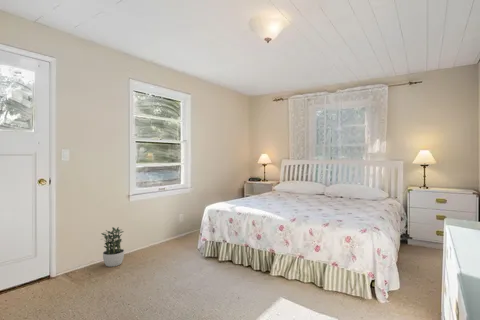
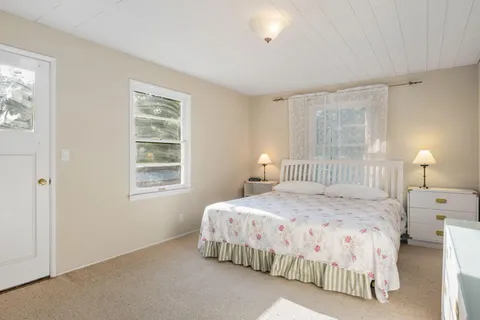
- potted plant (112, 245)
